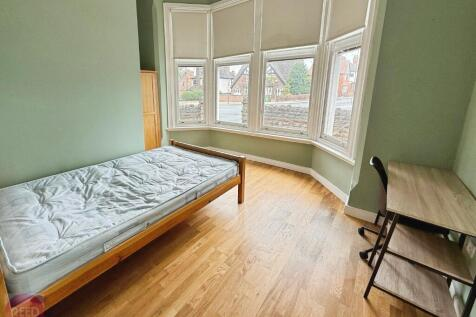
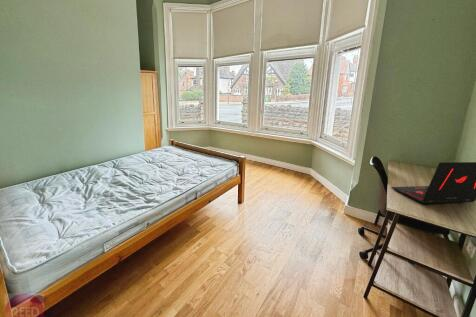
+ laptop (438, 176)
